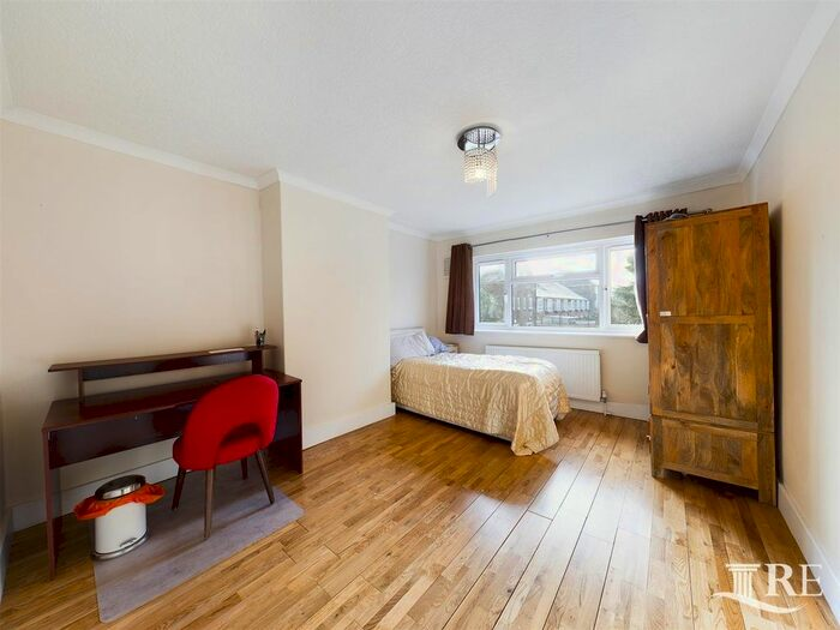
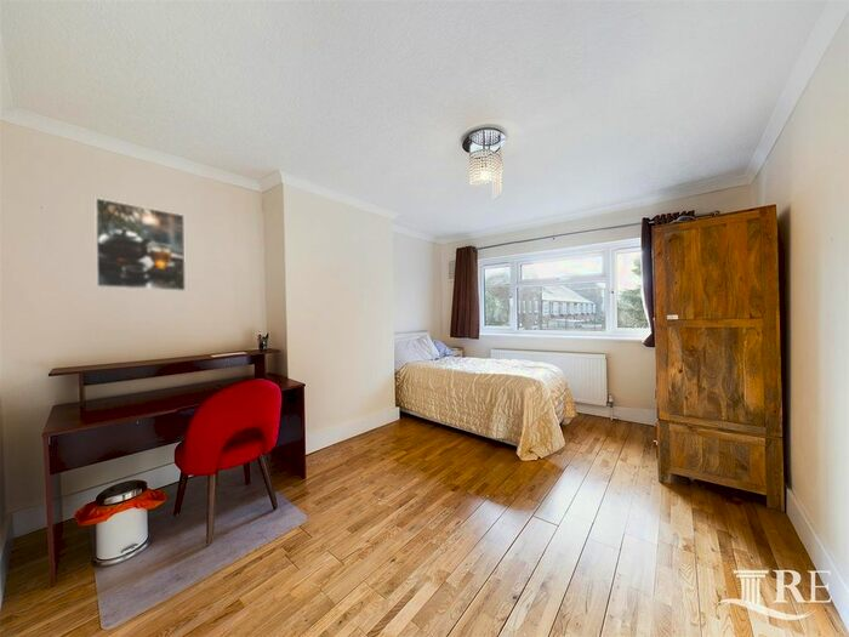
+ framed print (143, 248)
